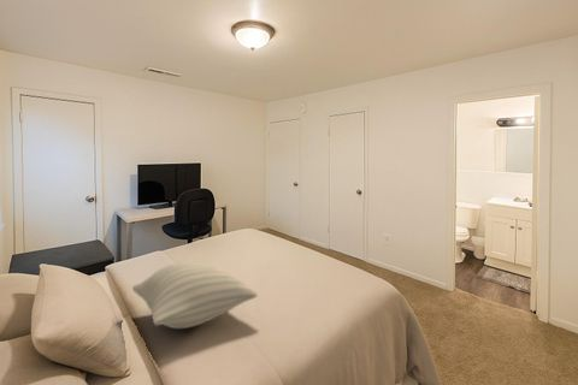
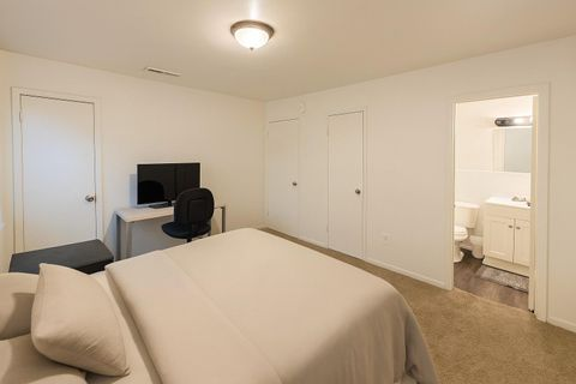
- pillow (193, 291)
